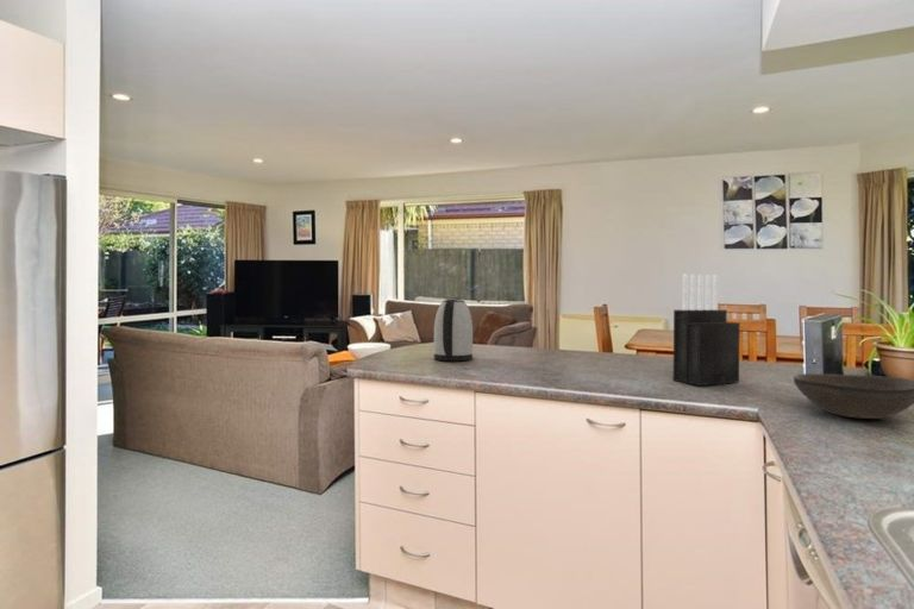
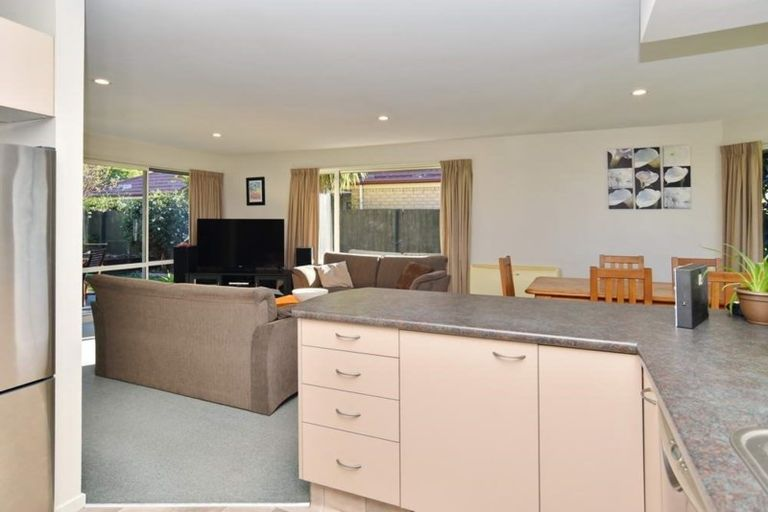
- knife block (709, 327)
- kettle (451, 328)
- bowl (854, 396)
